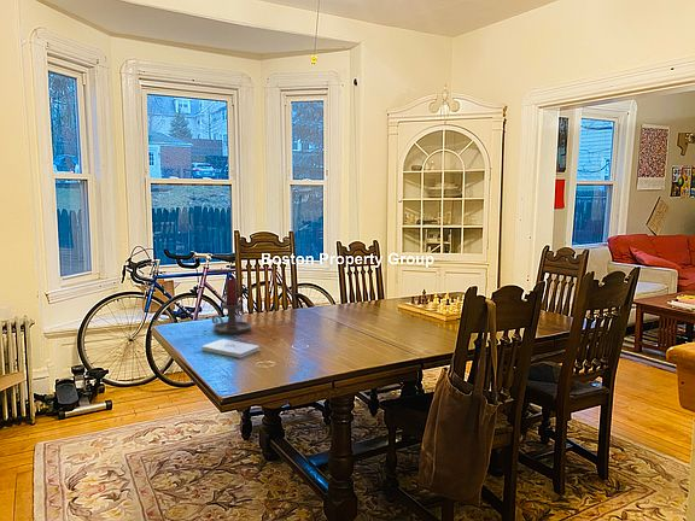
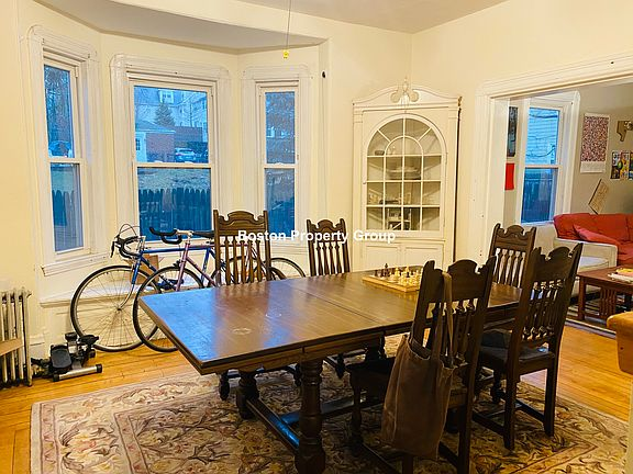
- notepad (230, 347)
- candle holder (228, 304)
